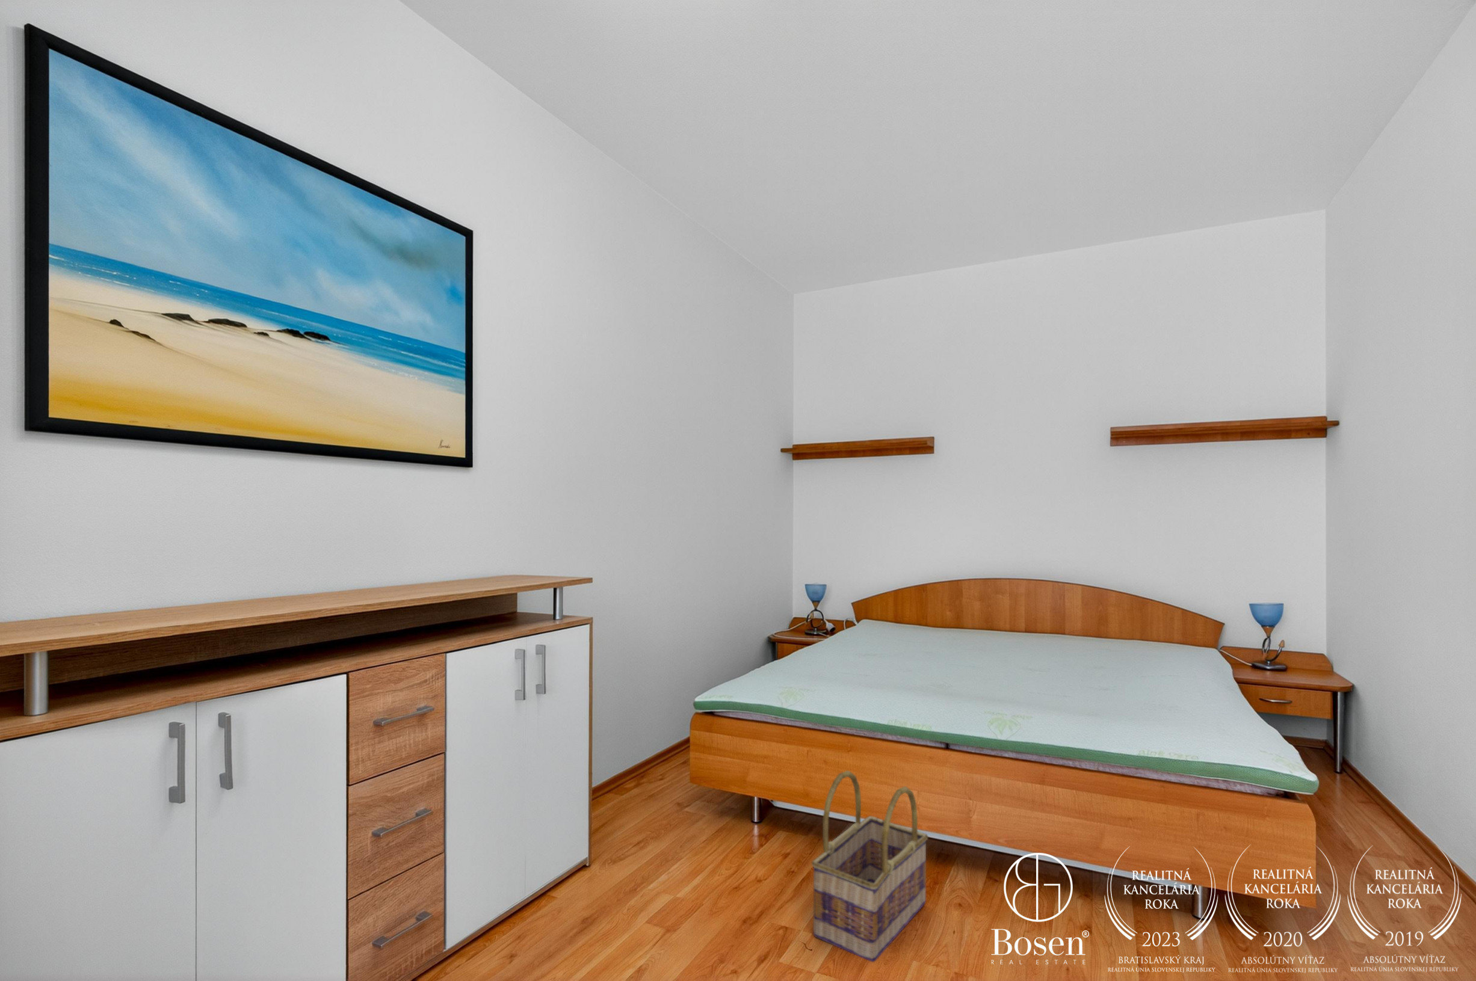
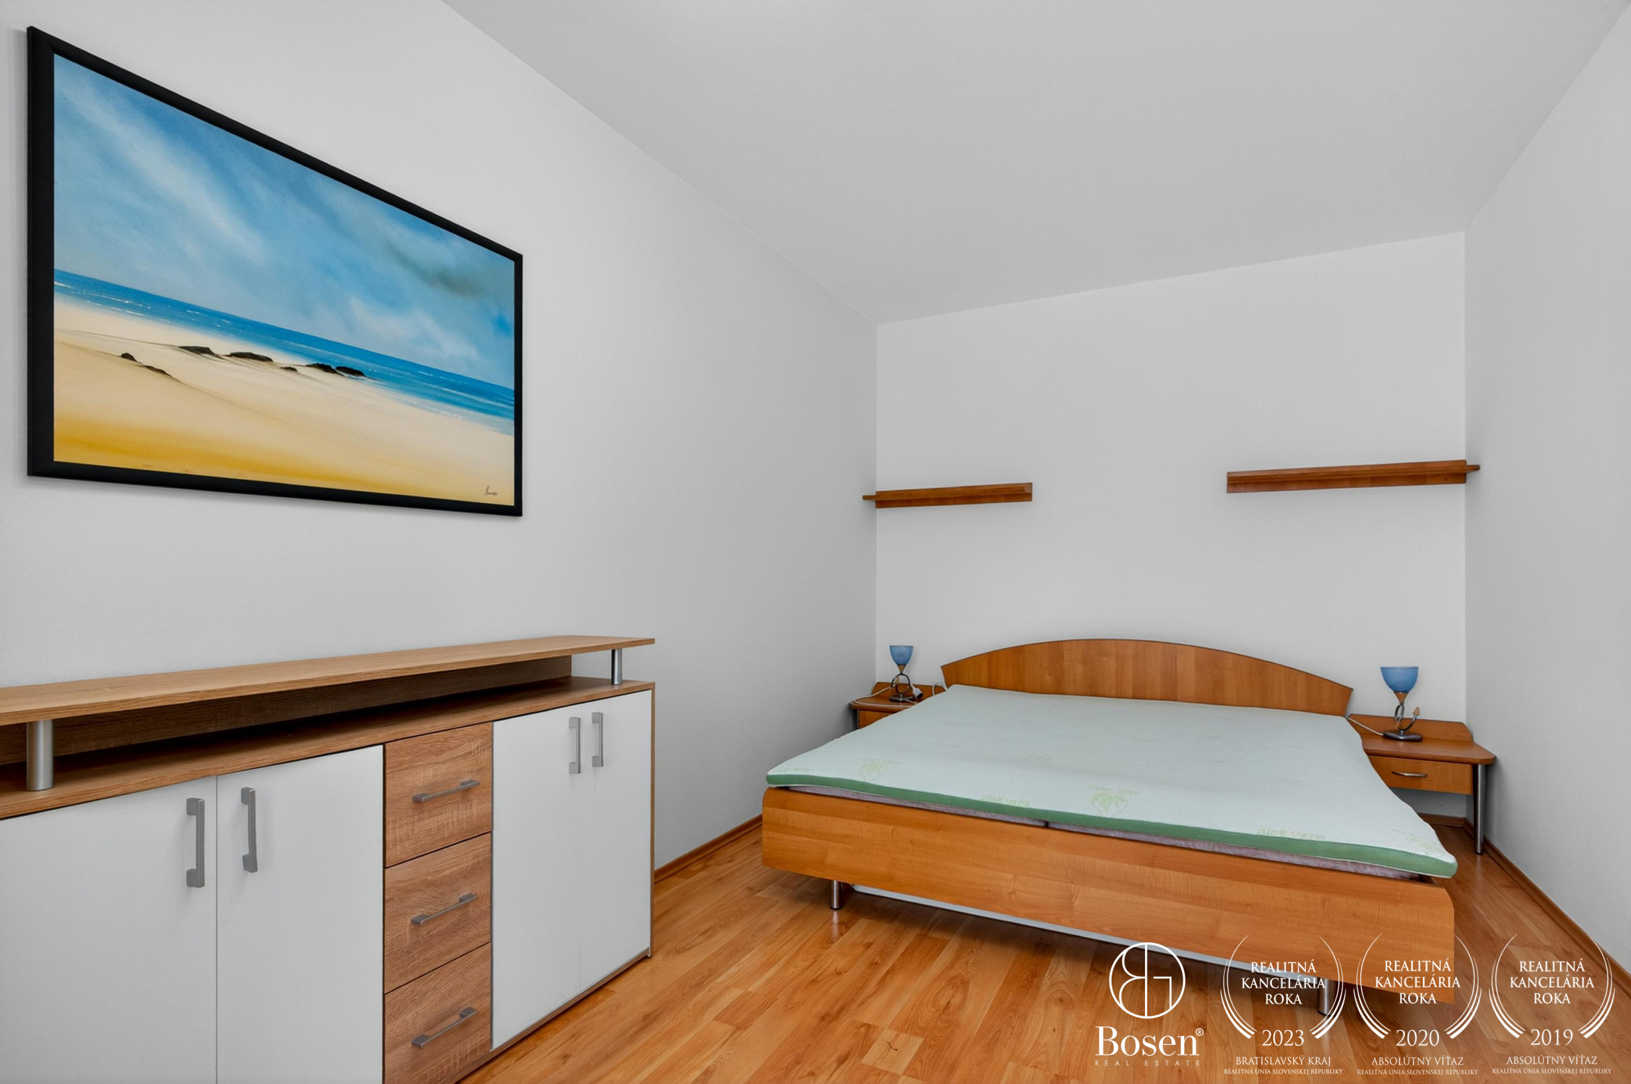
- basket (872, 850)
